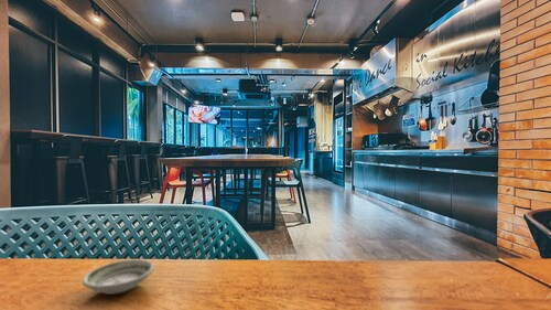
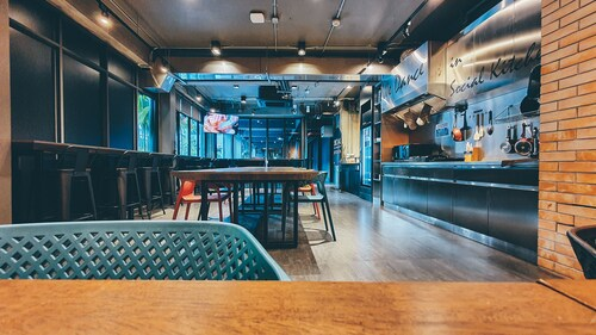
- saucer (120, 278)
